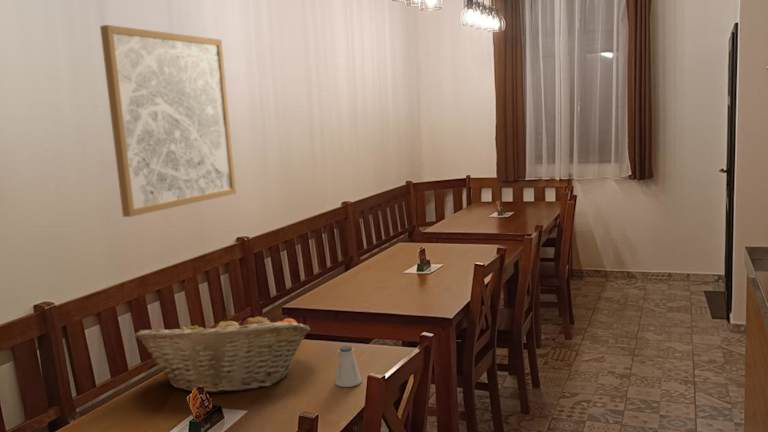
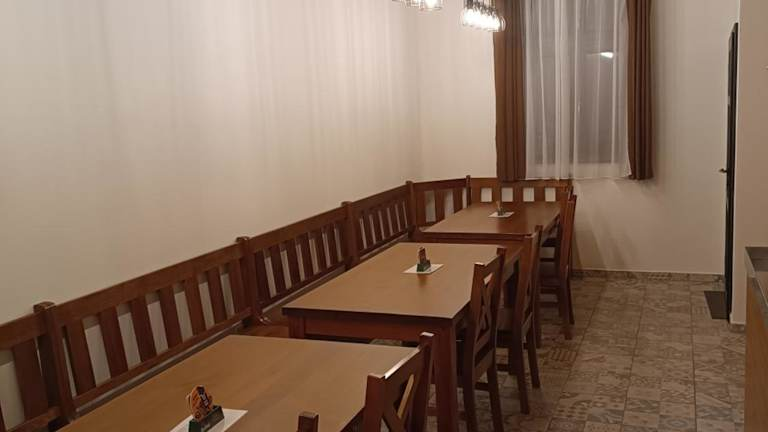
- fruit basket (224, 344)
- wall art (176, 120)
- saltshaker (347, 364)
